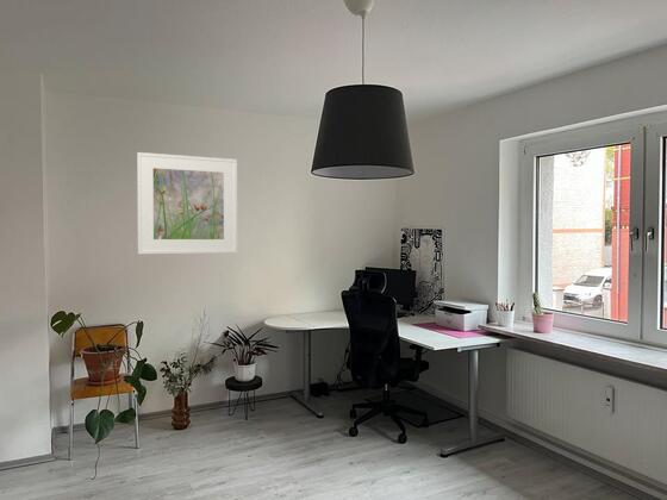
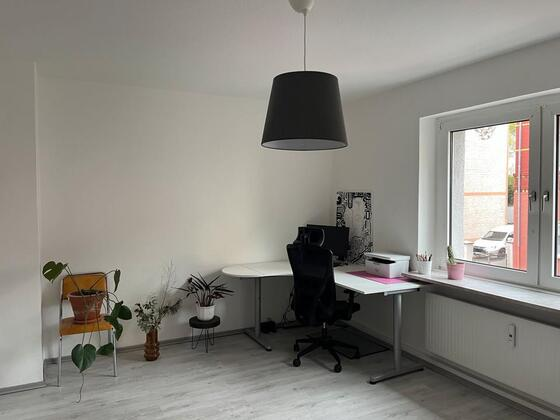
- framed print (189, 205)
